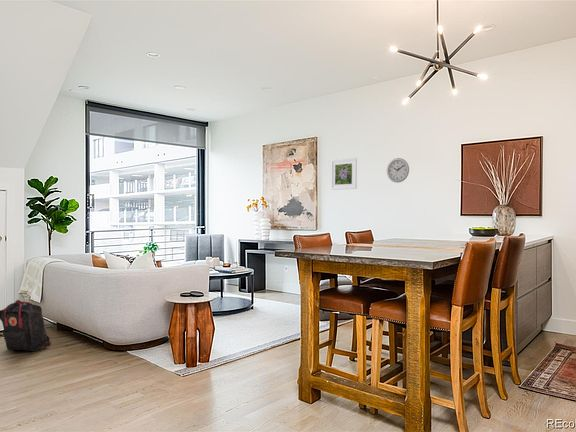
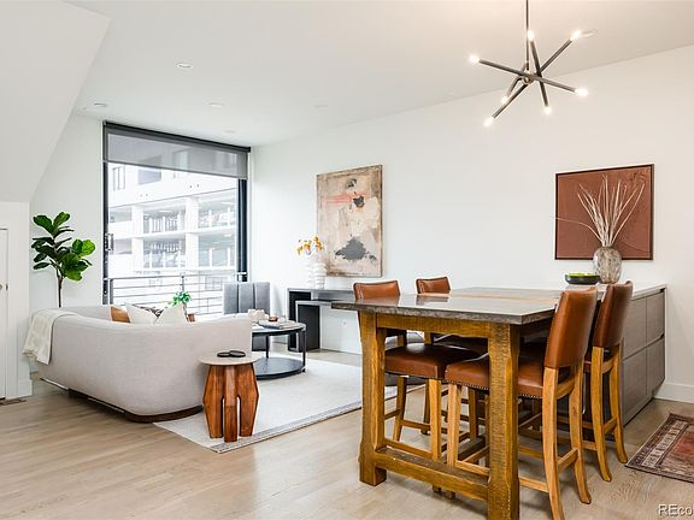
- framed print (343, 174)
- backpack (23, 323)
- wall clock (397, 170)
